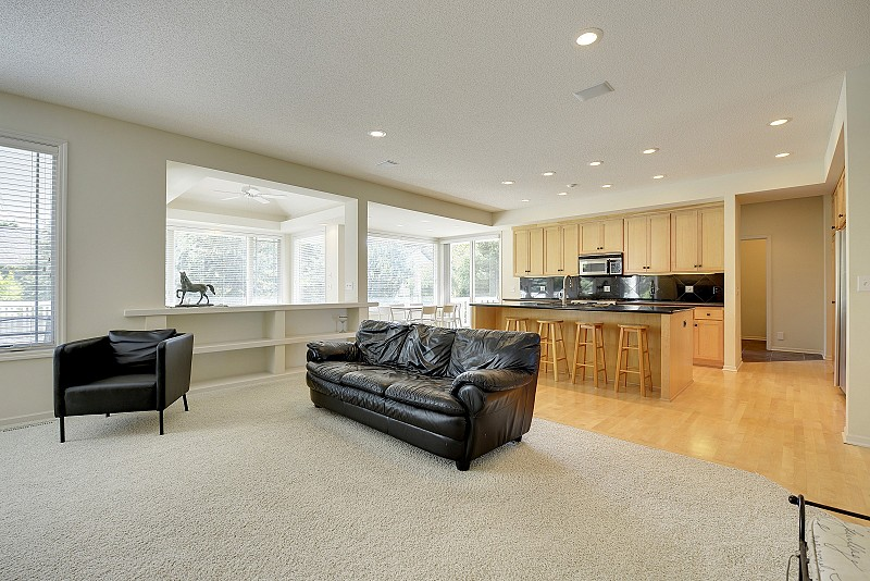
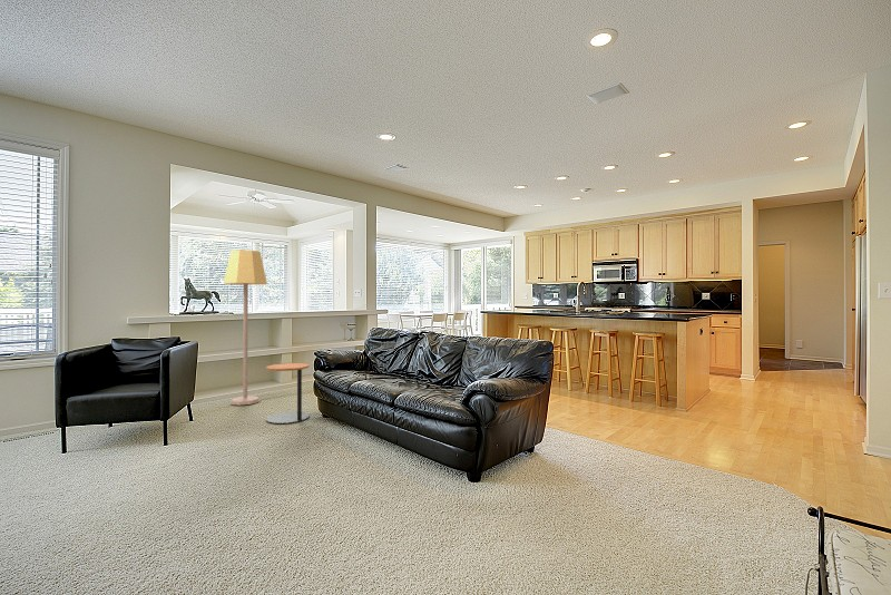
+ side table (297, 391)
+ lamp (245, 326)
